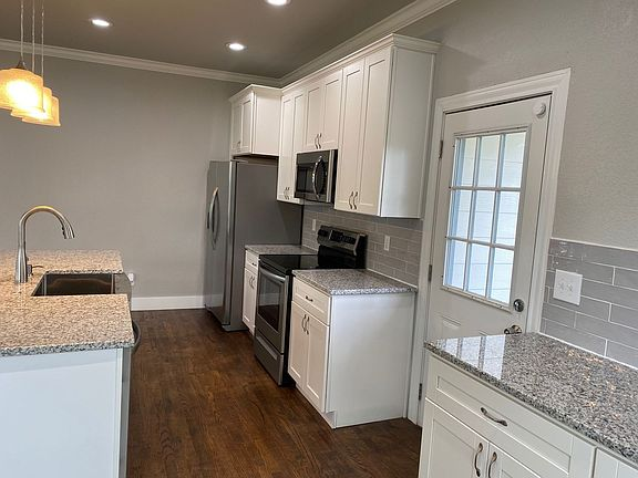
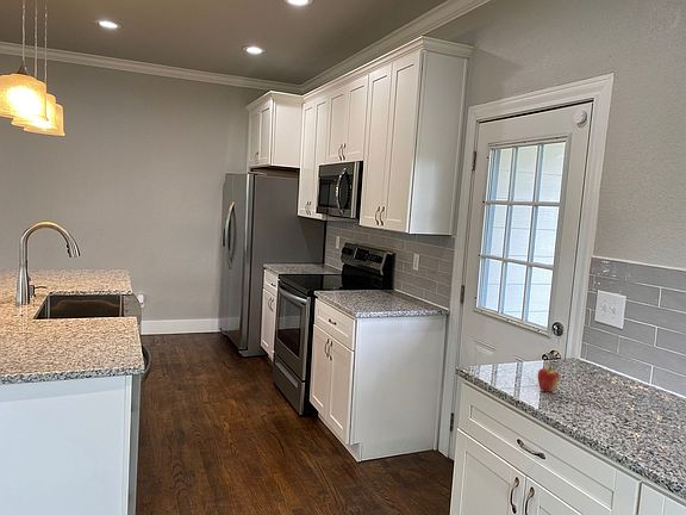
+ fruit (548, 376)
